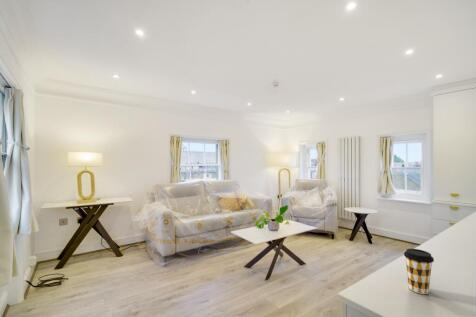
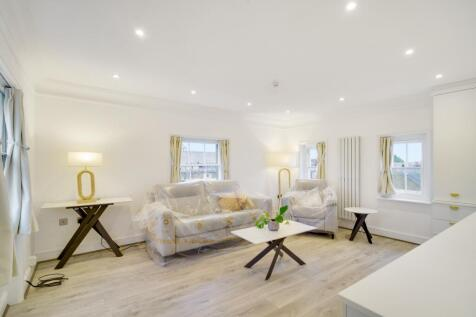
- coffee cup (418, 270)
